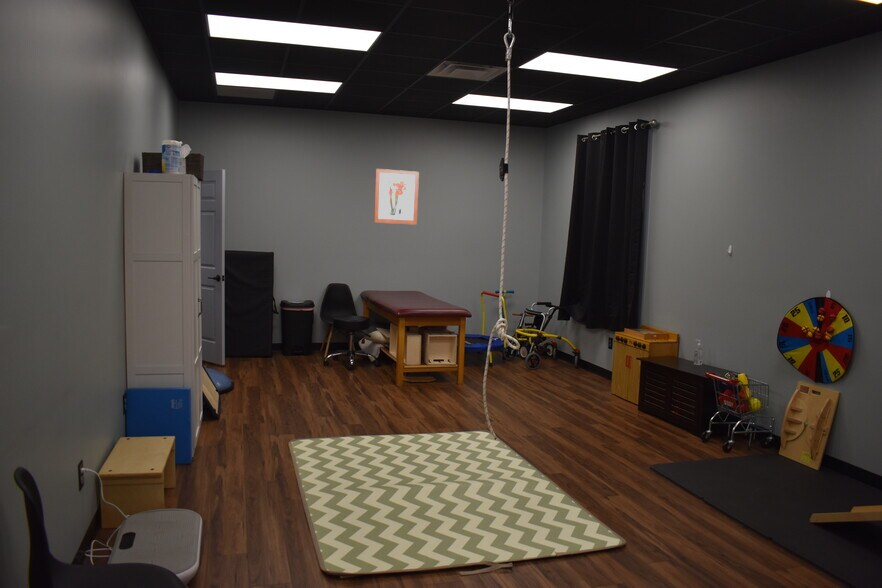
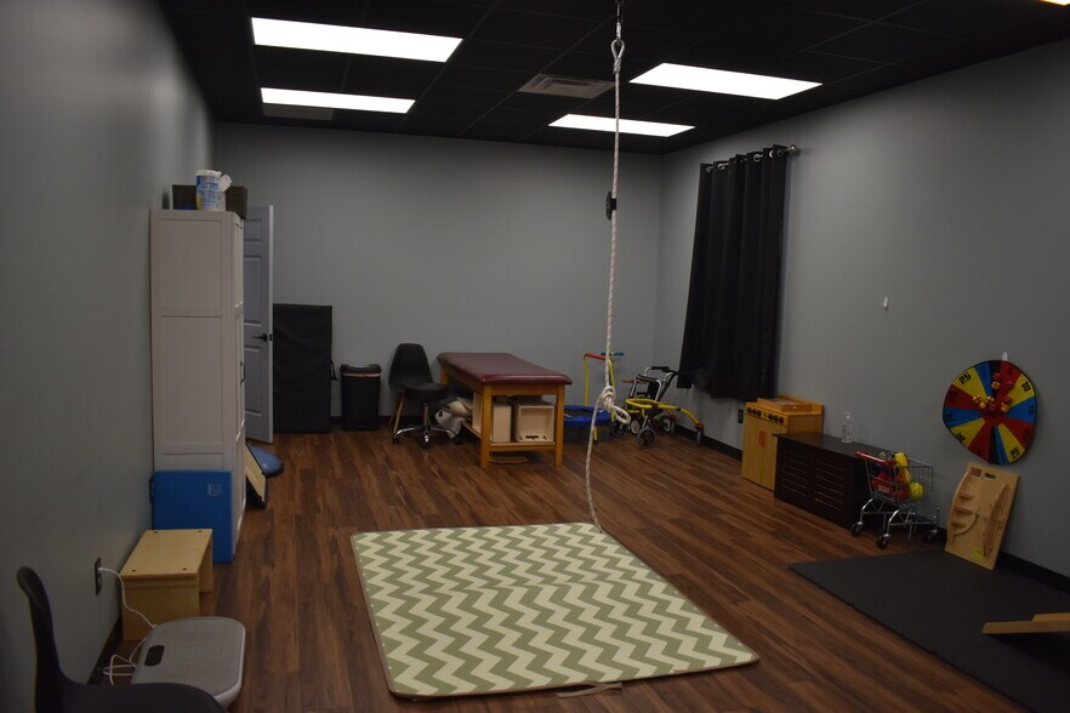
- wall art (396, 197)
